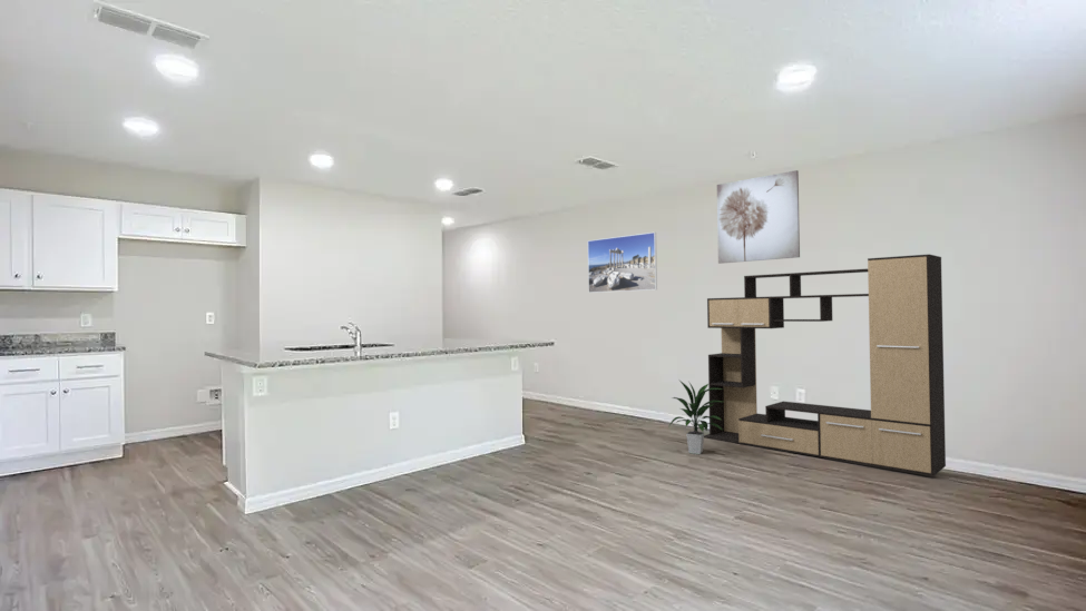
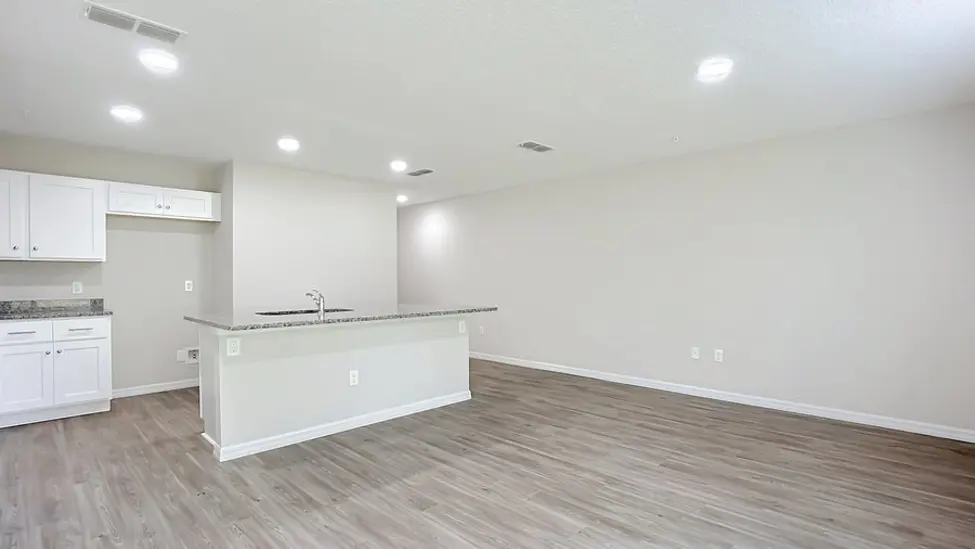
- wall art (755, 219)
- indoor plant (696, 415)
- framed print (620, 264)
- media console (808, 321)
